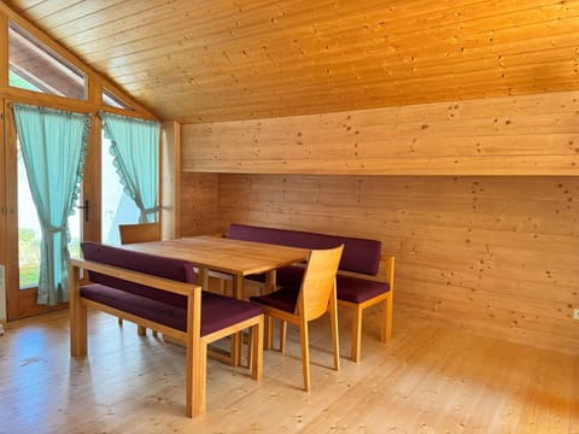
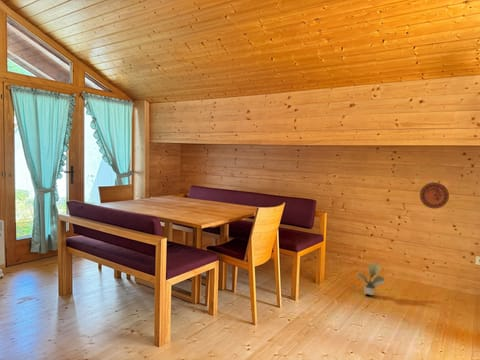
+ potted plant (369, 280)
+ decorative plate (434, 195)
